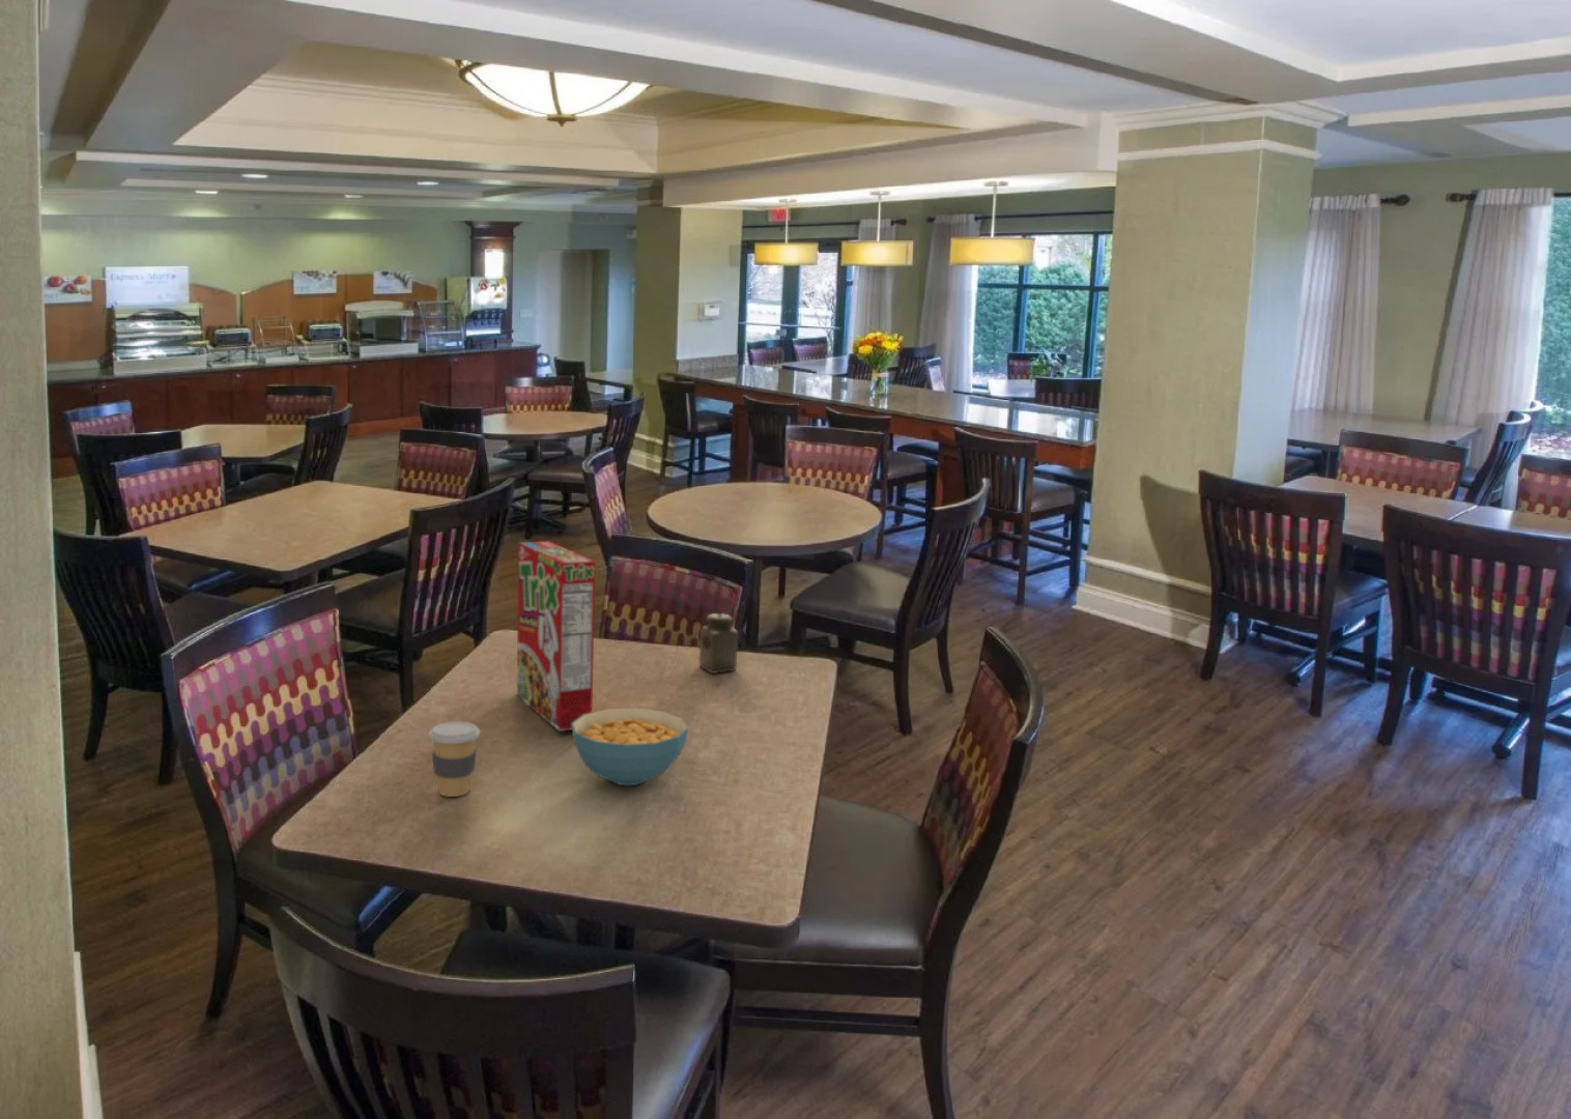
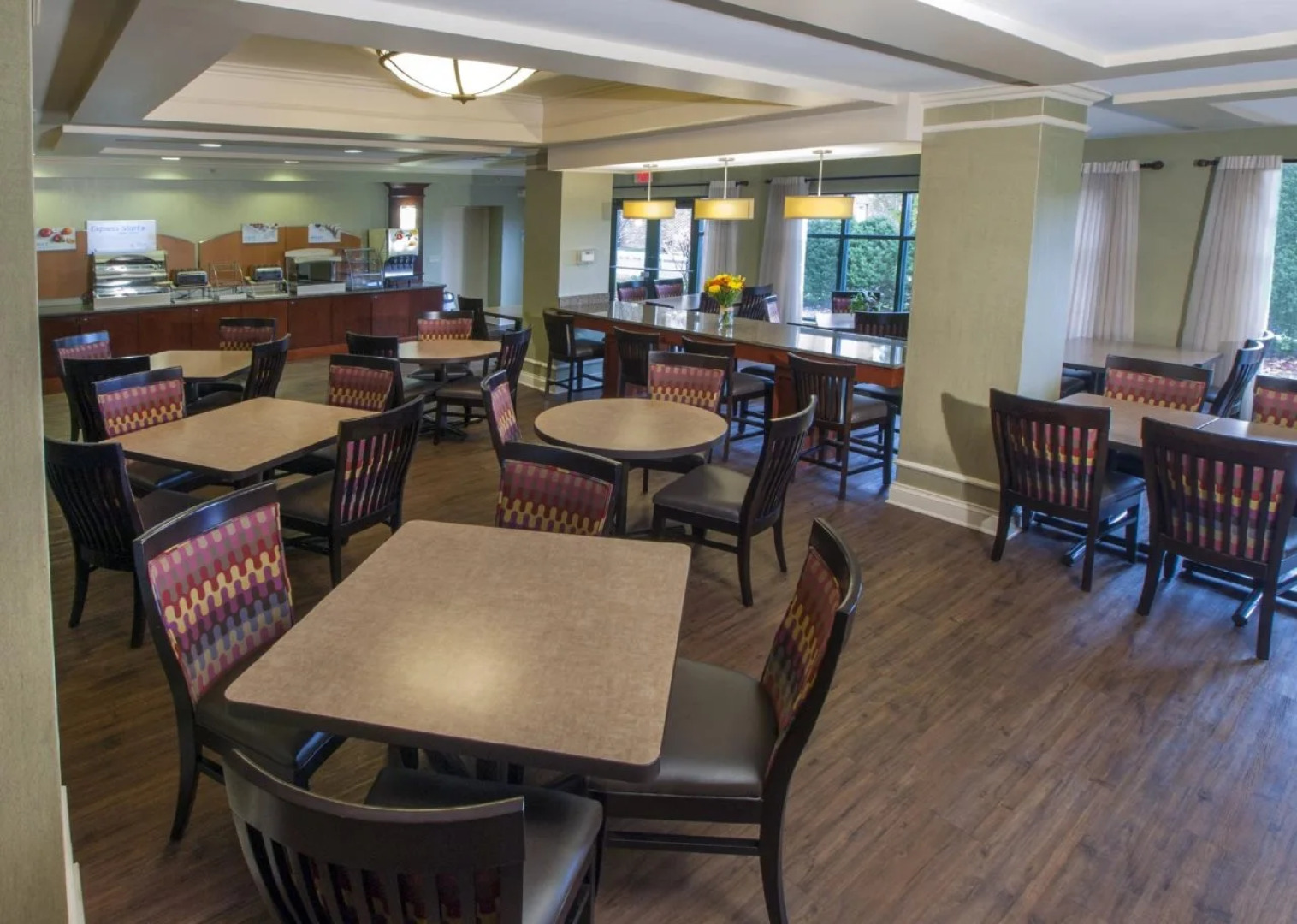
- salt shaker (718, 642)
- cereal box (554, 632)
- cereal bowl (629, 752)
- coffee cup (454, 759)
